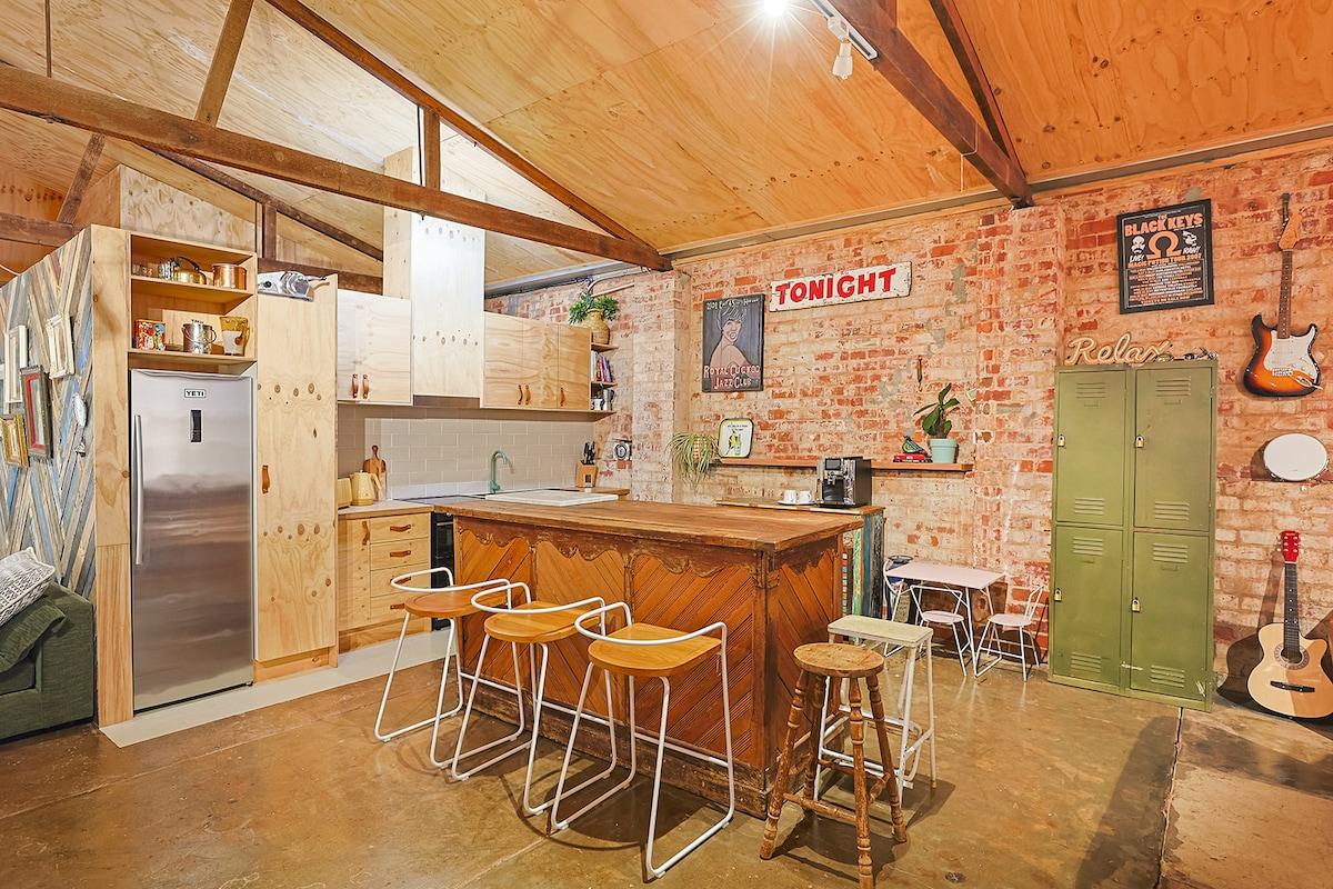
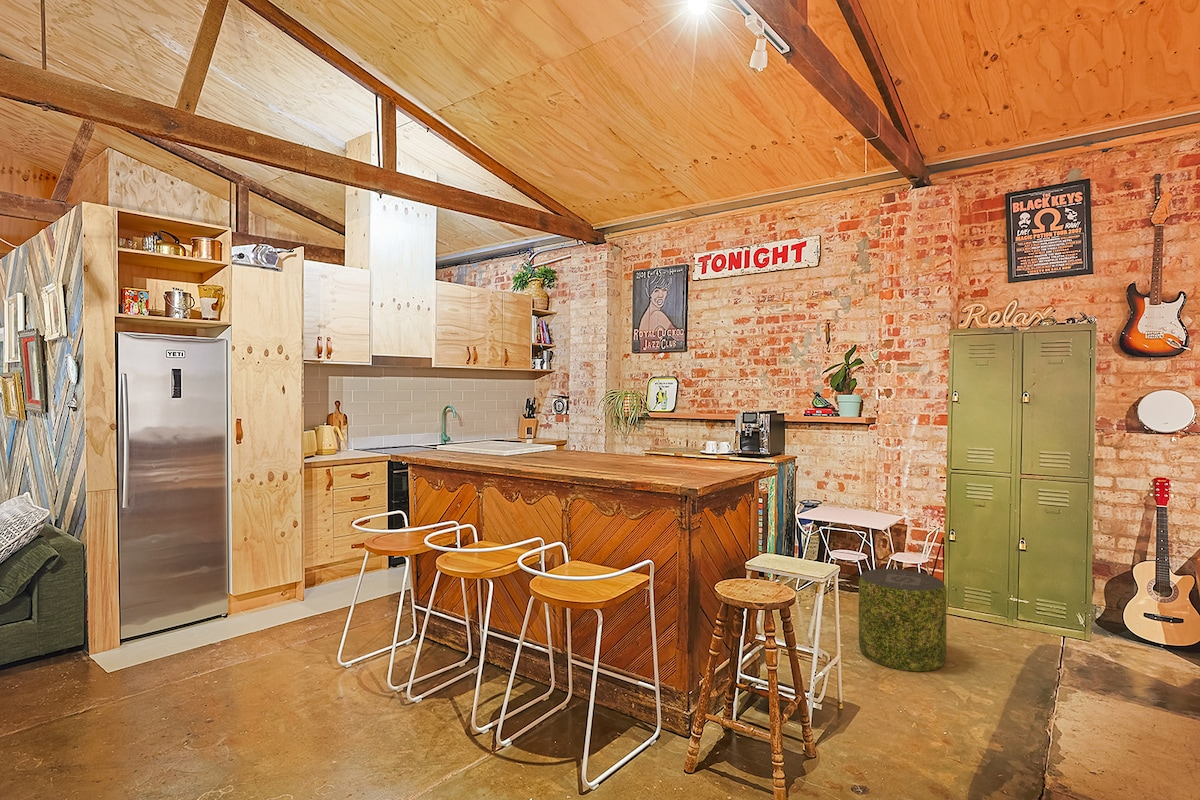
+ pouf (901, 617)
